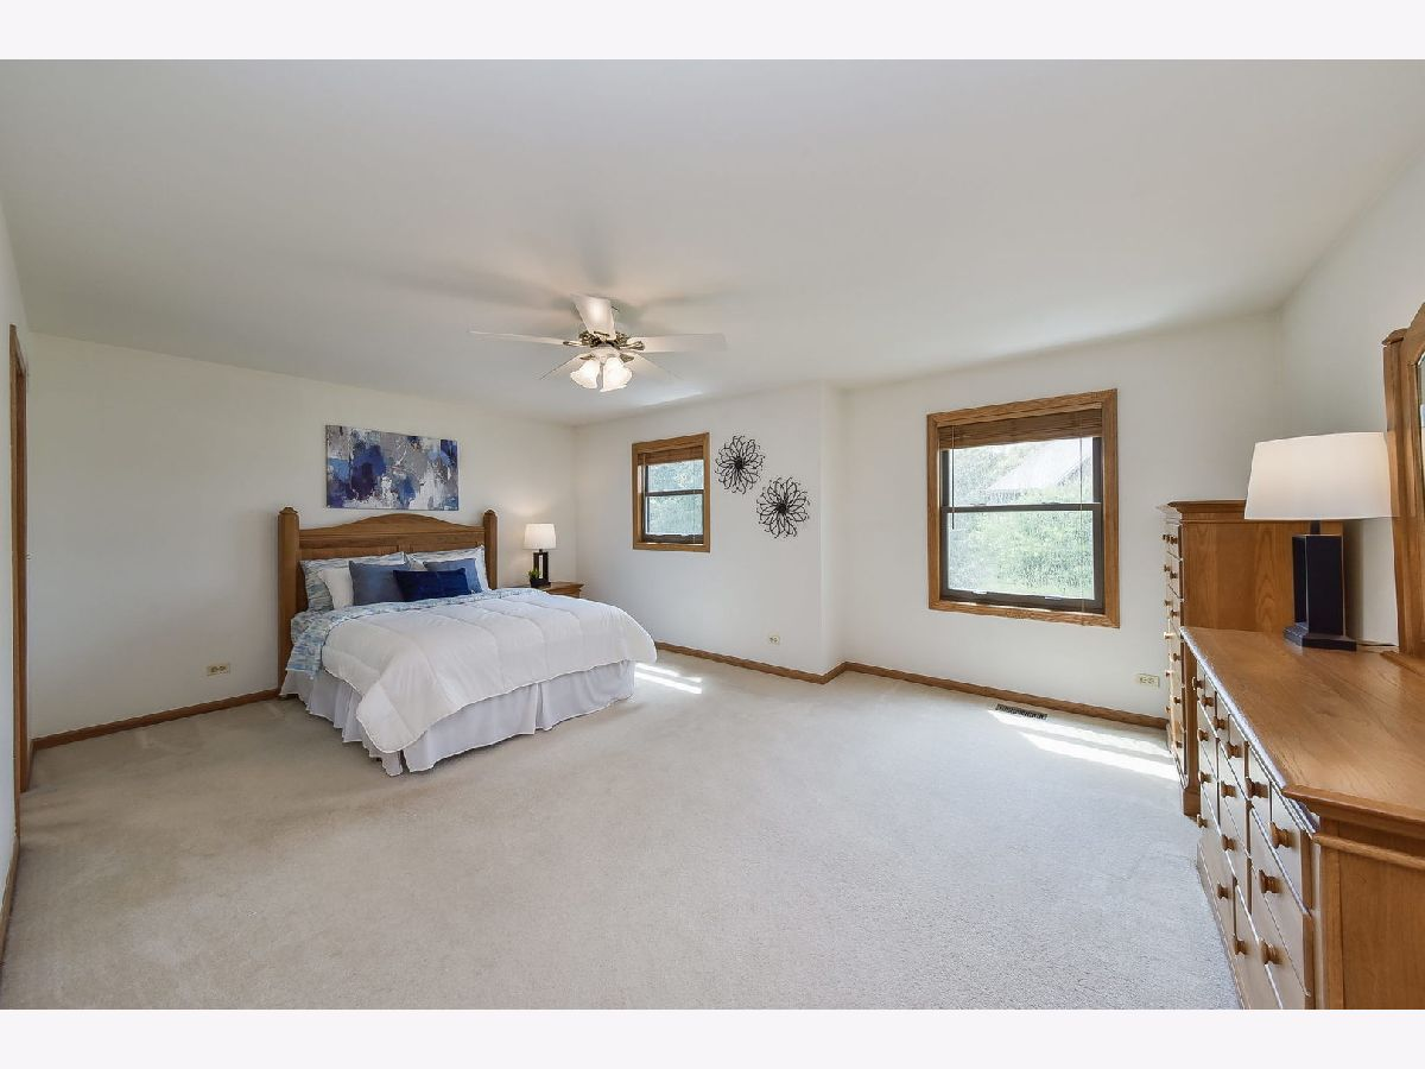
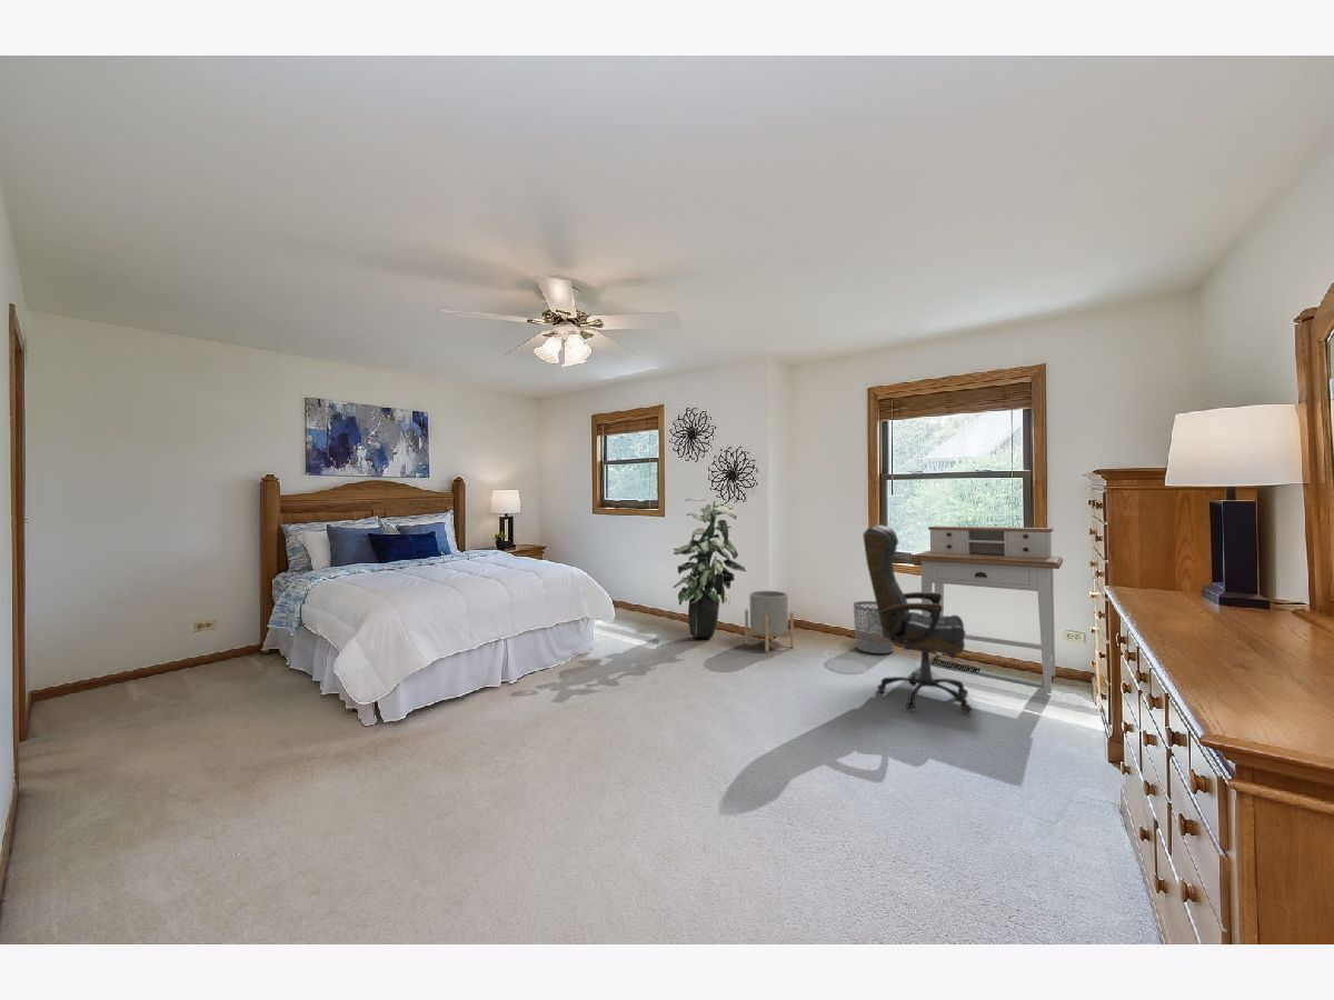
+ office chair (915, 609)
+ waste bin (874, 627)
+ planter (768, 619)
+ desk (987, 587)
+ indoor plant (704, 566)
